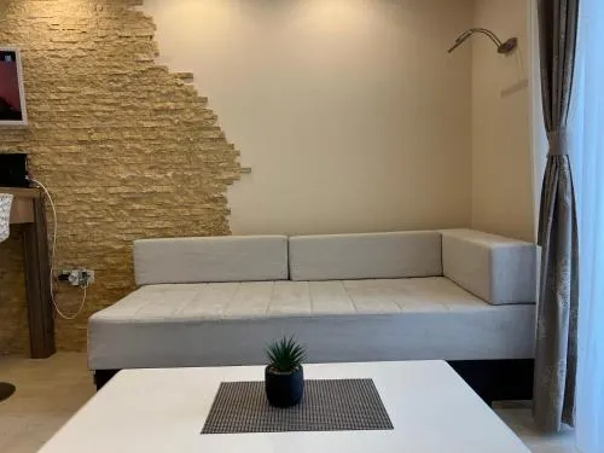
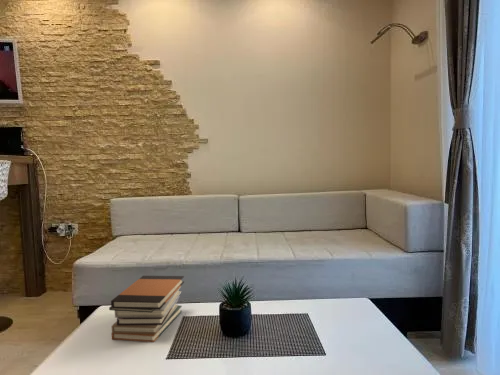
+ book stack (150, 305)
